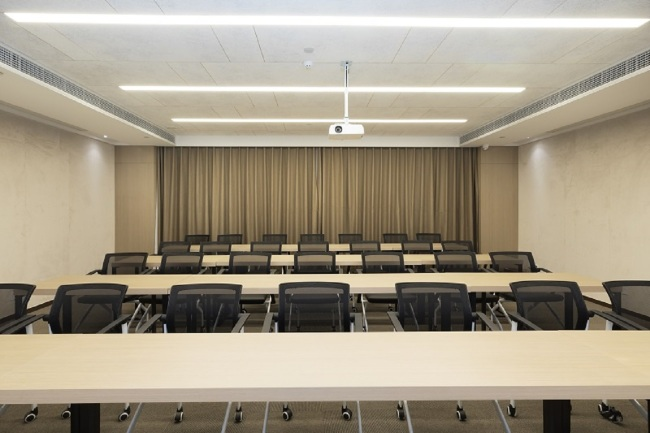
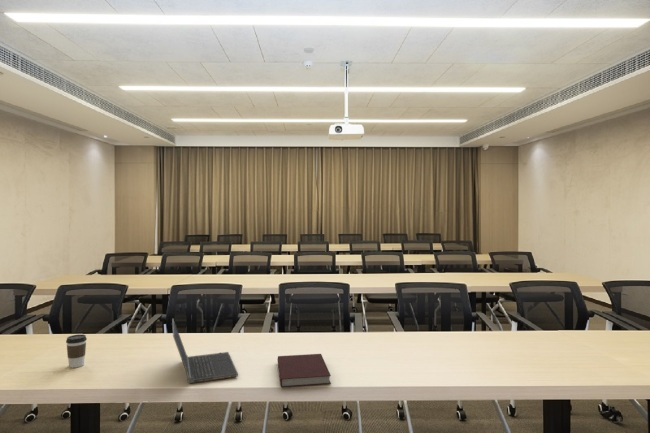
+ notebook (302, 369)
+ laptop computer (207, 354)
+ coffee cup (76, 350)
